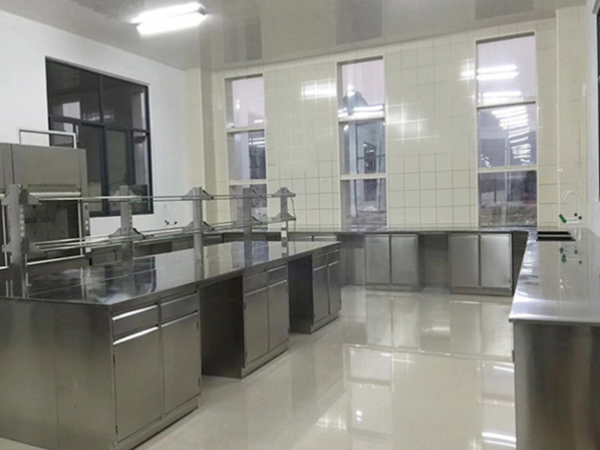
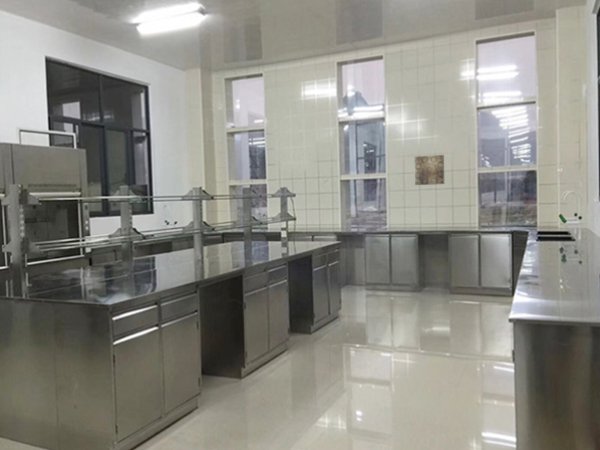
+ wall art (429, 170)
